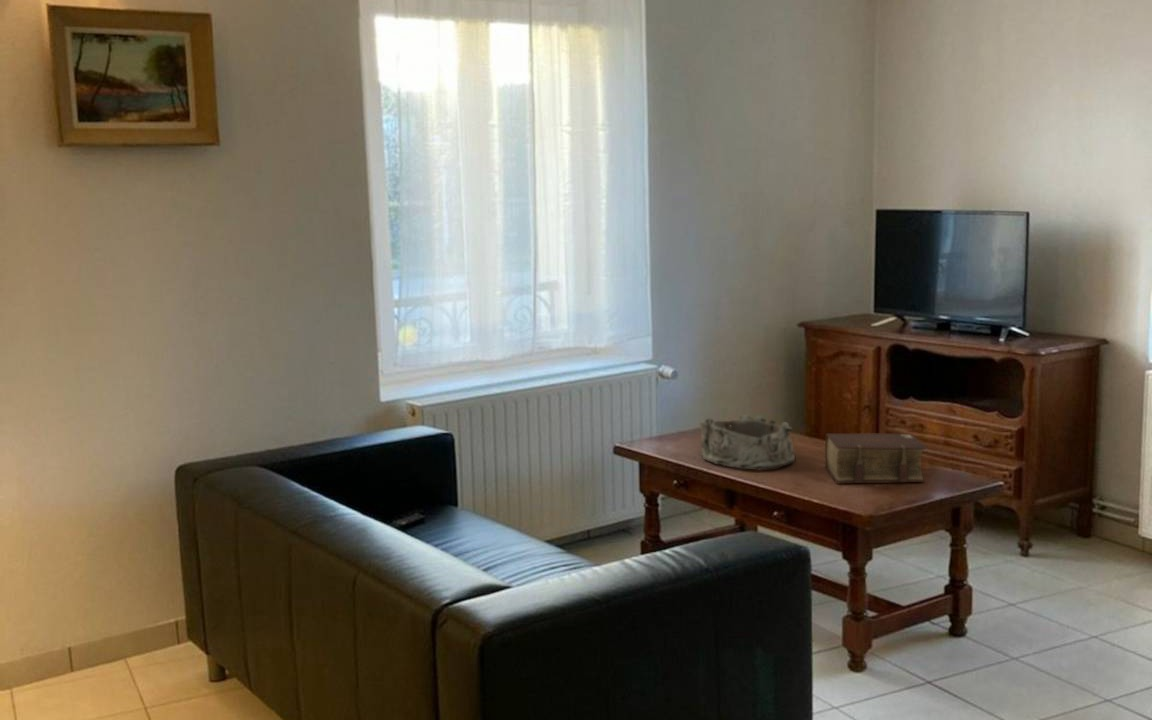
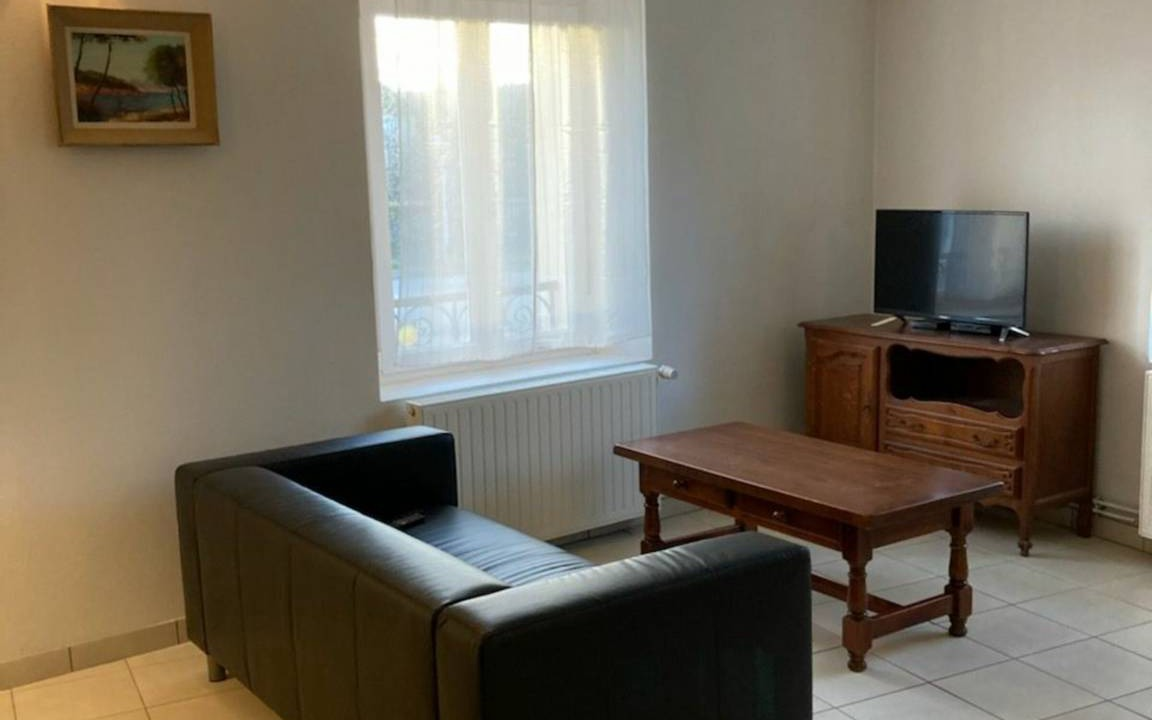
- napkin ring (747, 439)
- bible (873, 456)
